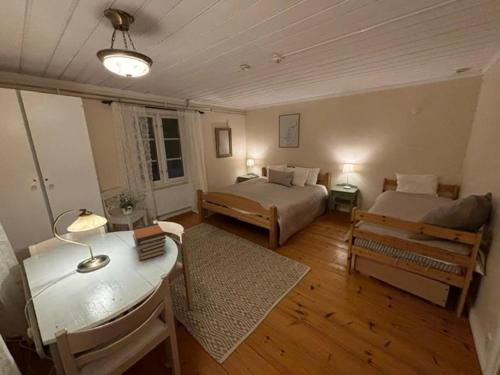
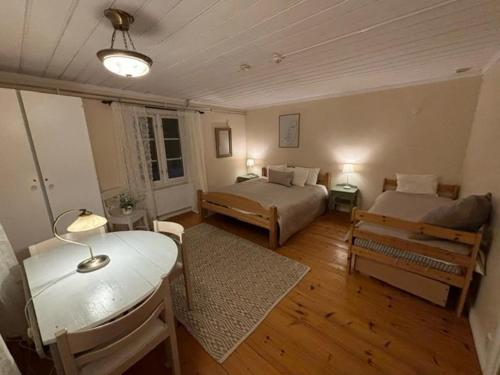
- book stack (149, 240)
